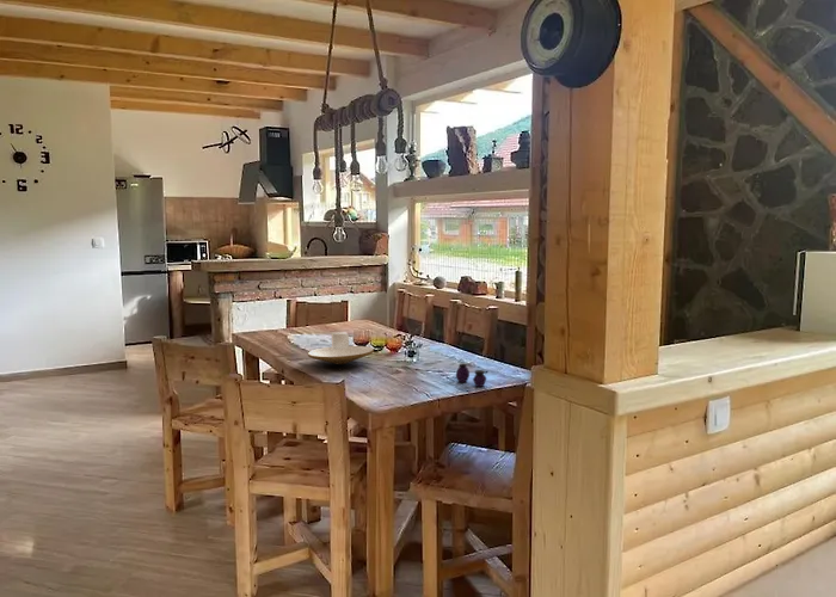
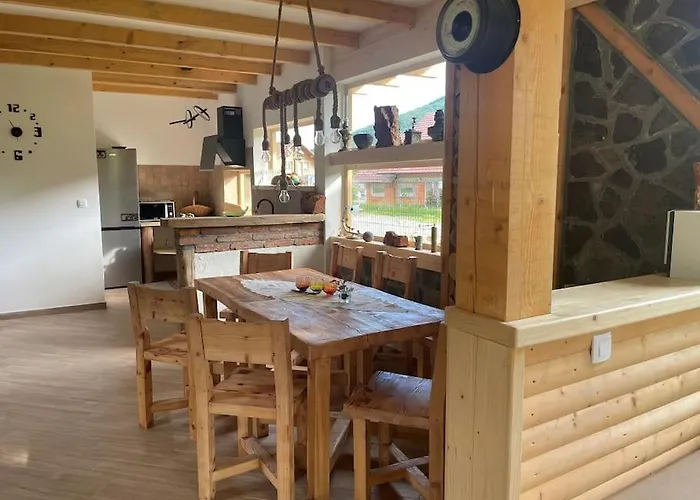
- jar (468, 374)
- candle holder (340, 349)
